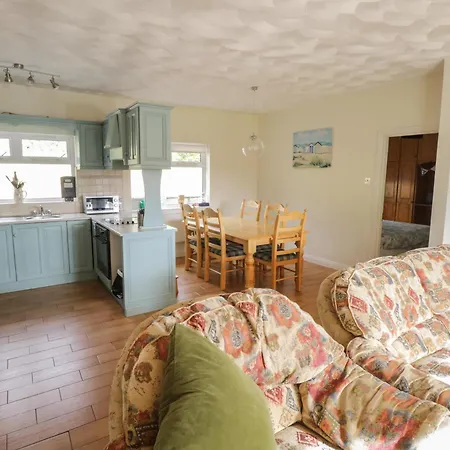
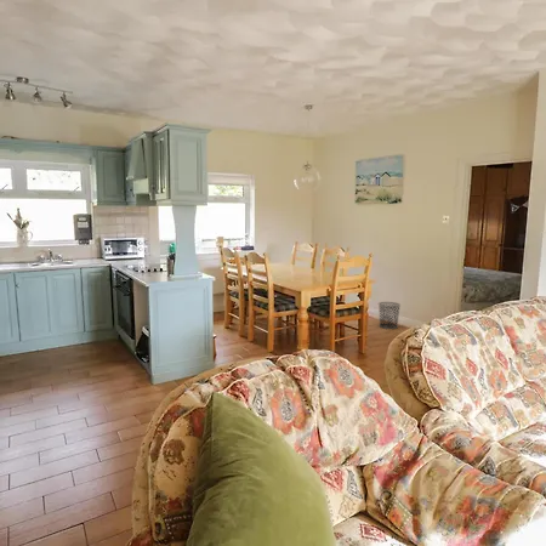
+ waste bin (388, 314)
